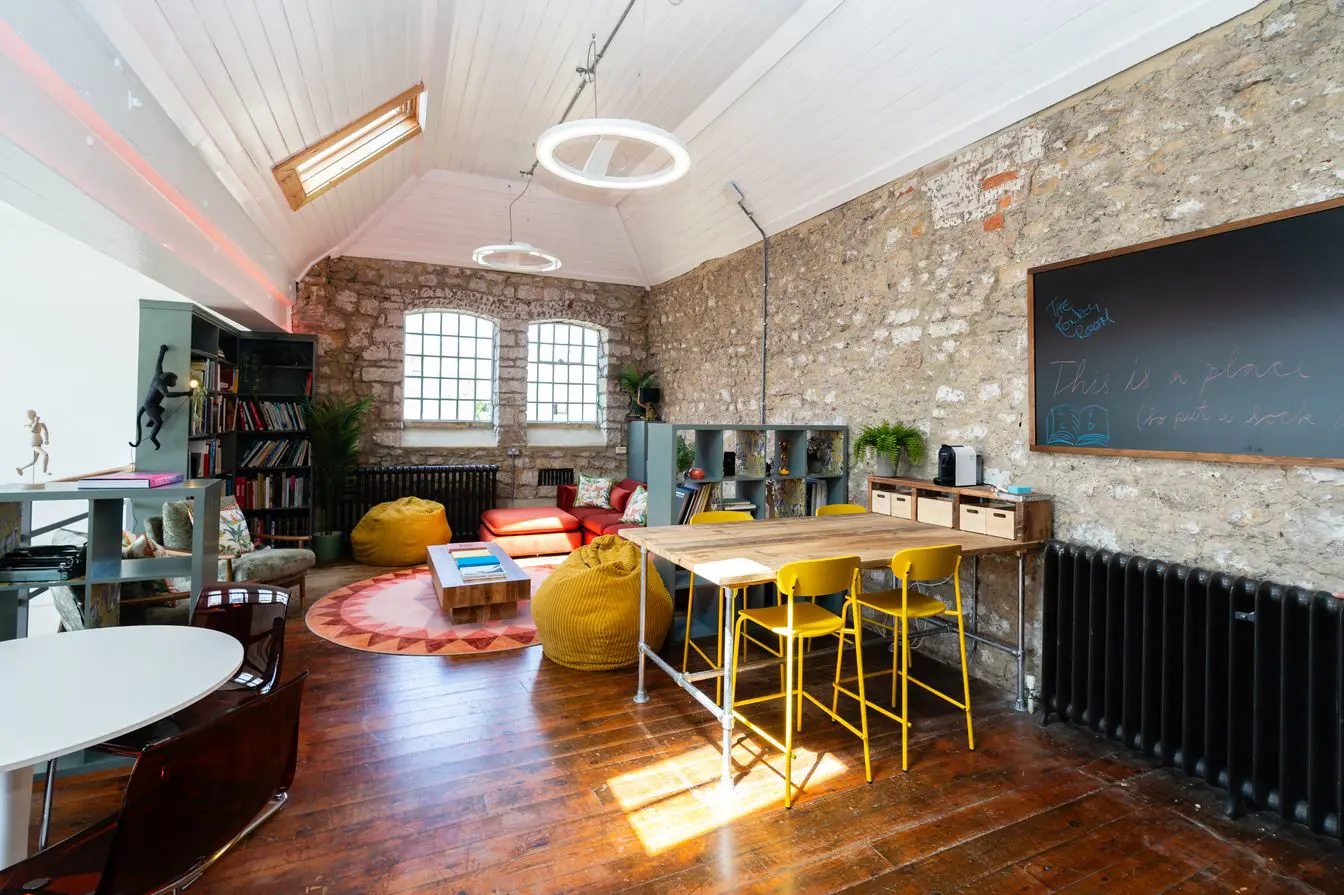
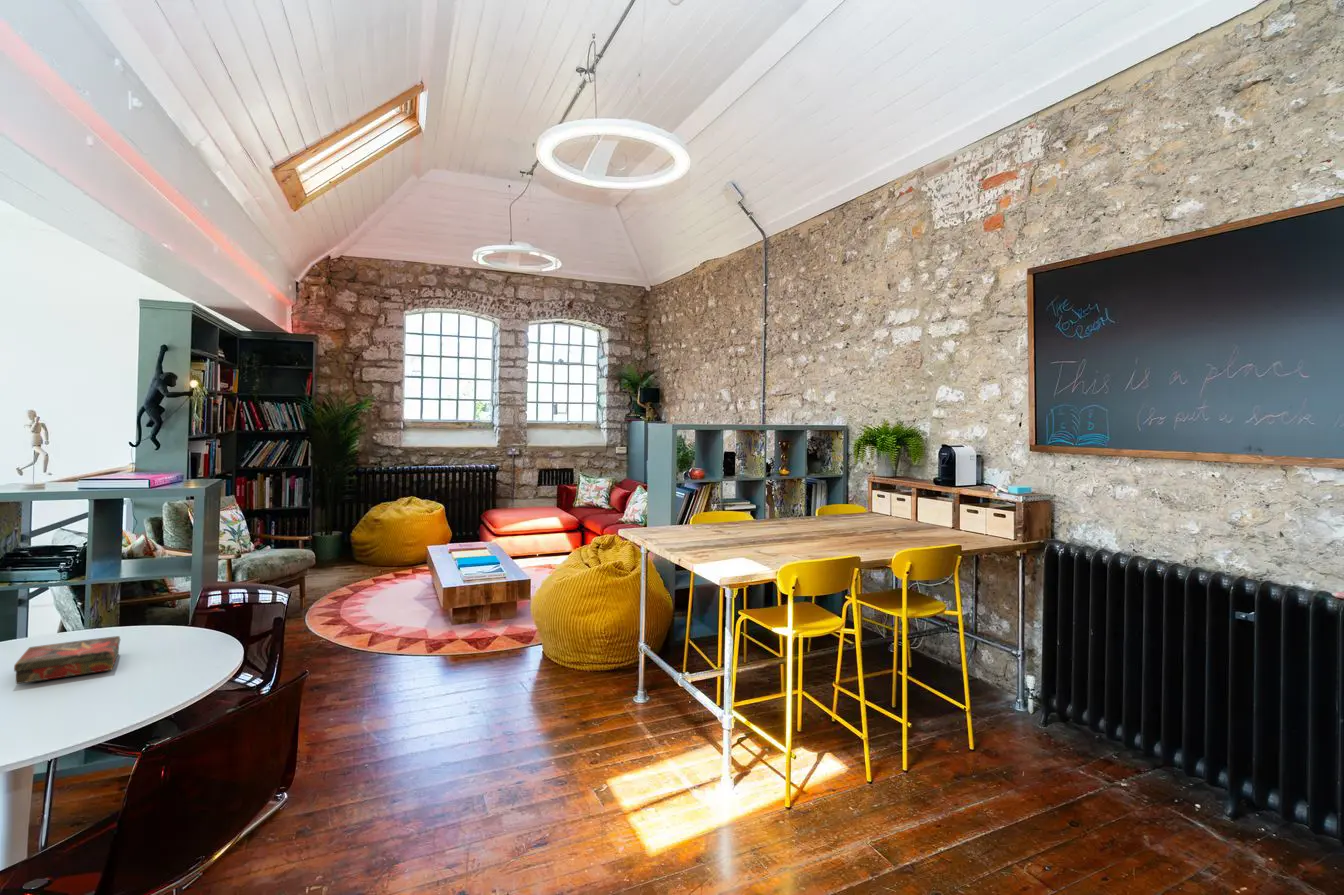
+ book (70, 658)
